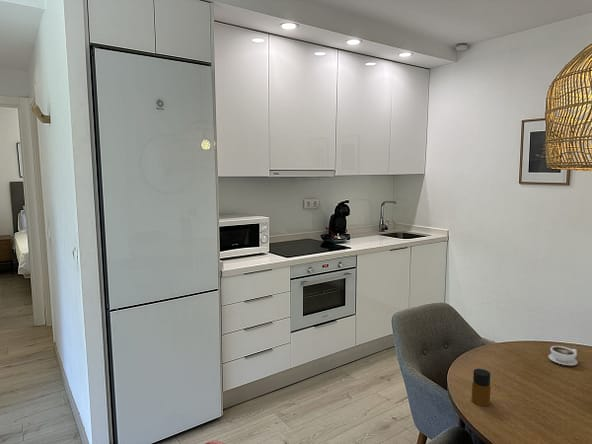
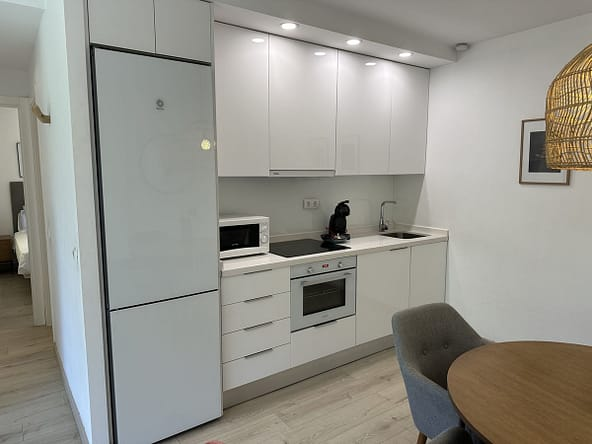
- cappuccino (564, 355)
- bottle (481, 386)
